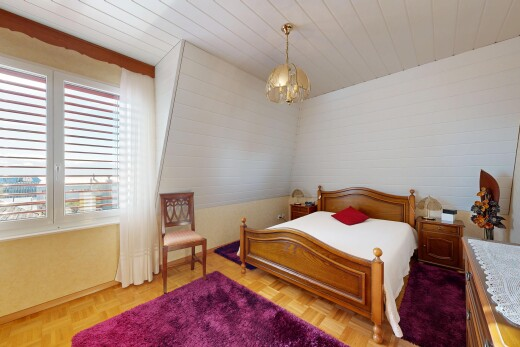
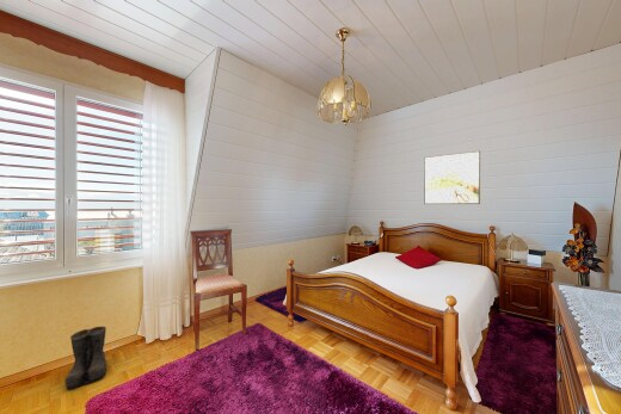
+ boots (87, 354)
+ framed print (450, 179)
